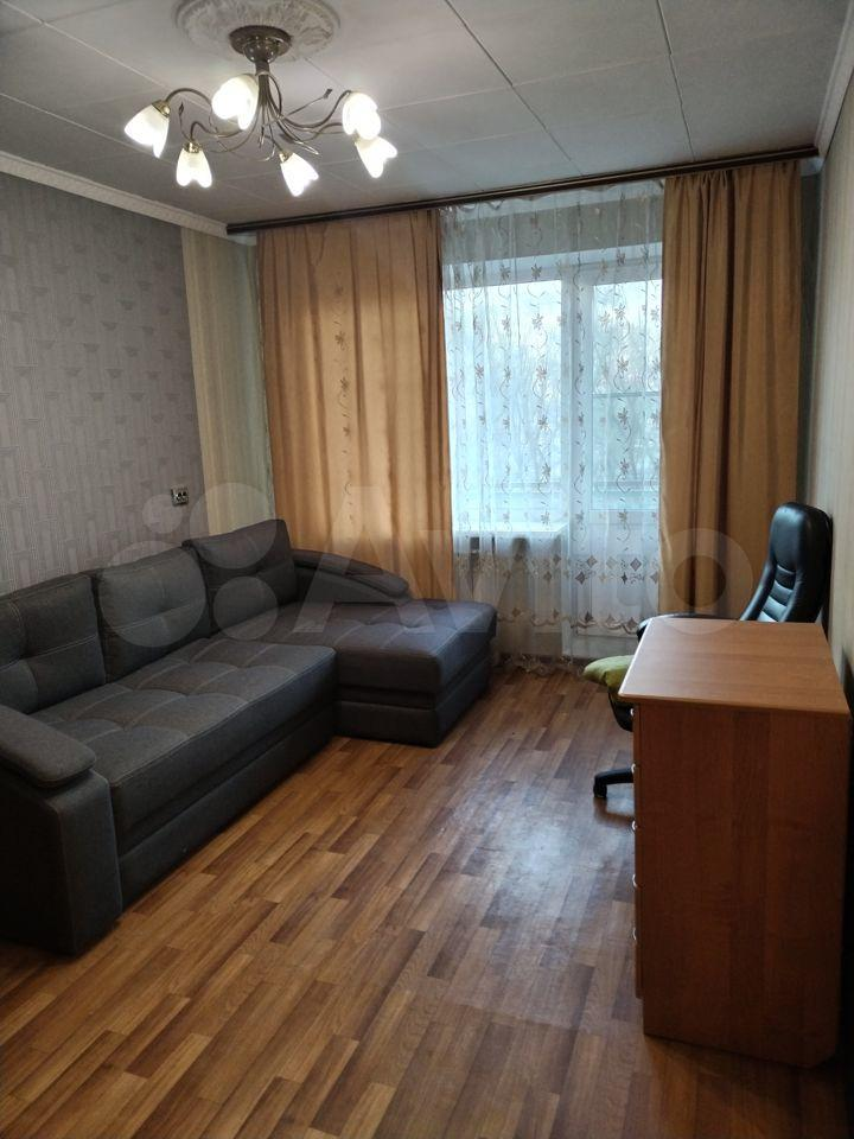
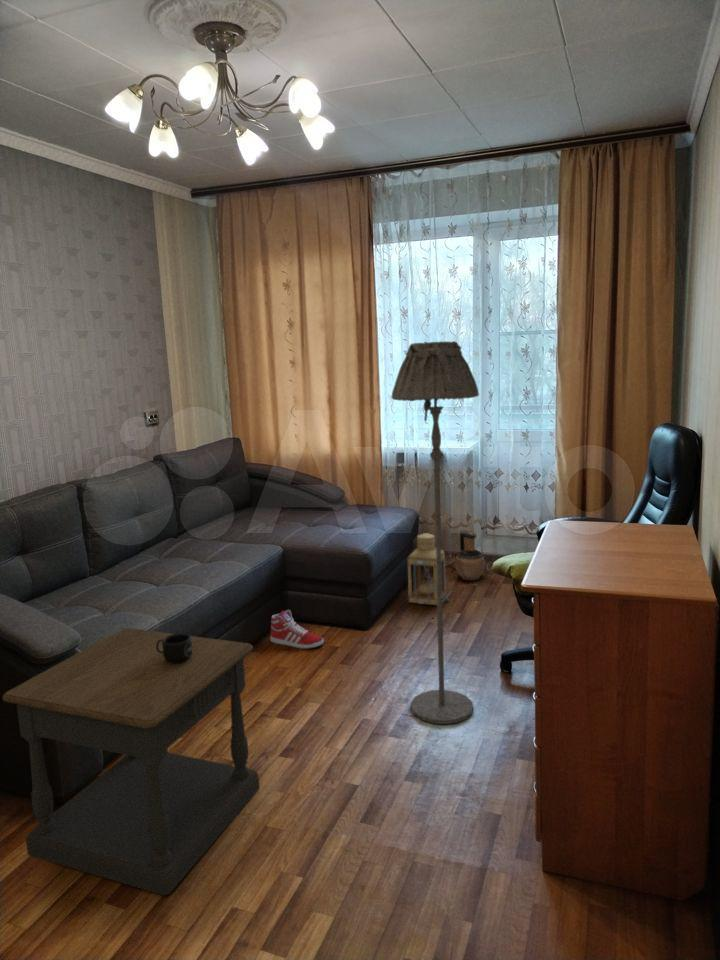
+ side table (143, 744)
+ floor lamp (437, 533)
+ ceramic jug (469, 554)
+ sneaker (295, 628)
+ mug (173, 648)
+ lantern (428, 566)
